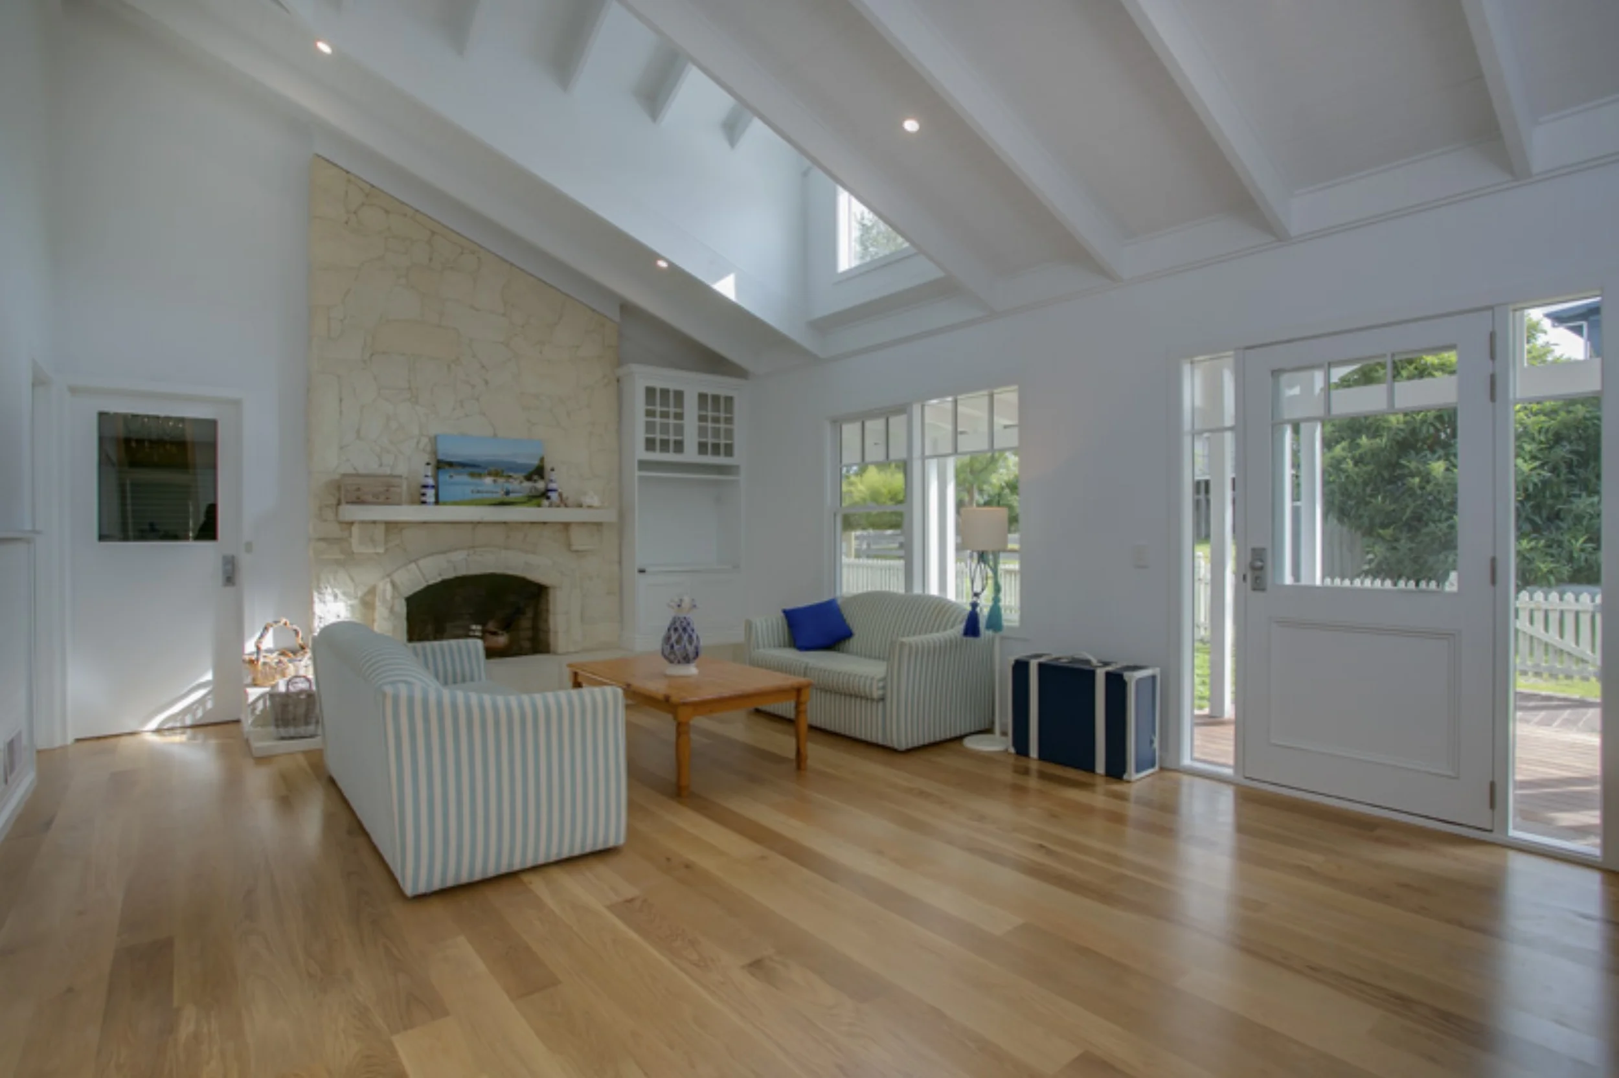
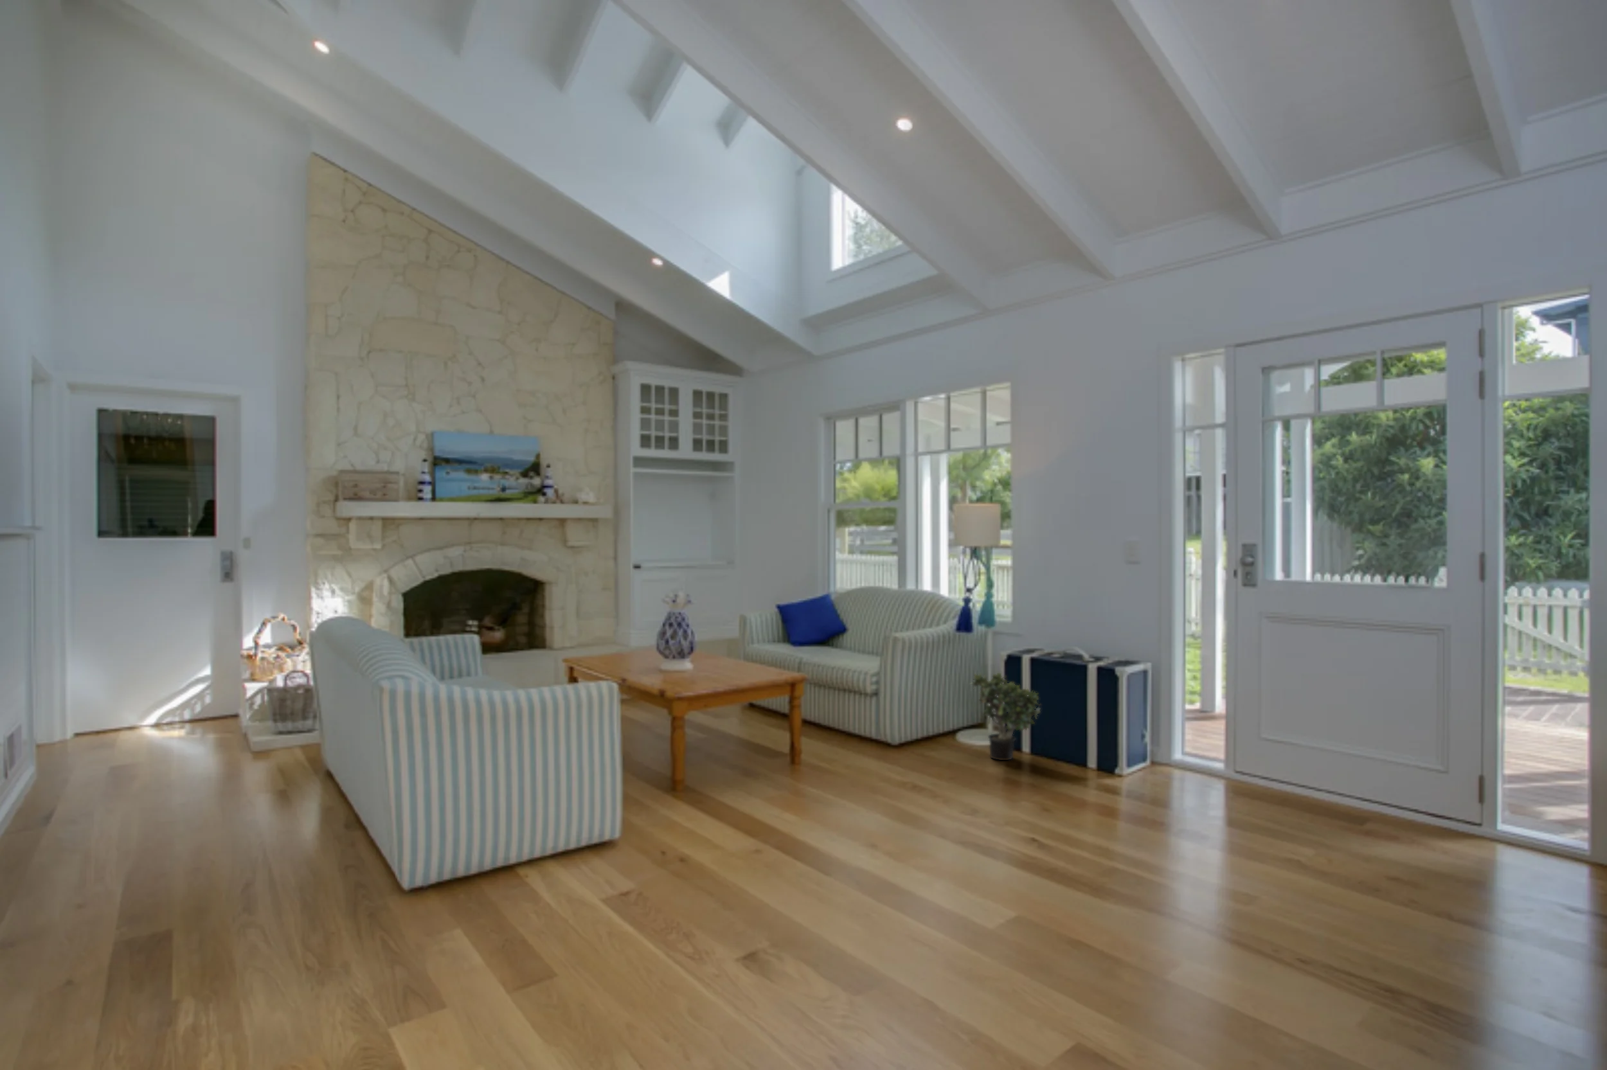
+ potted plant (1000, 715)
